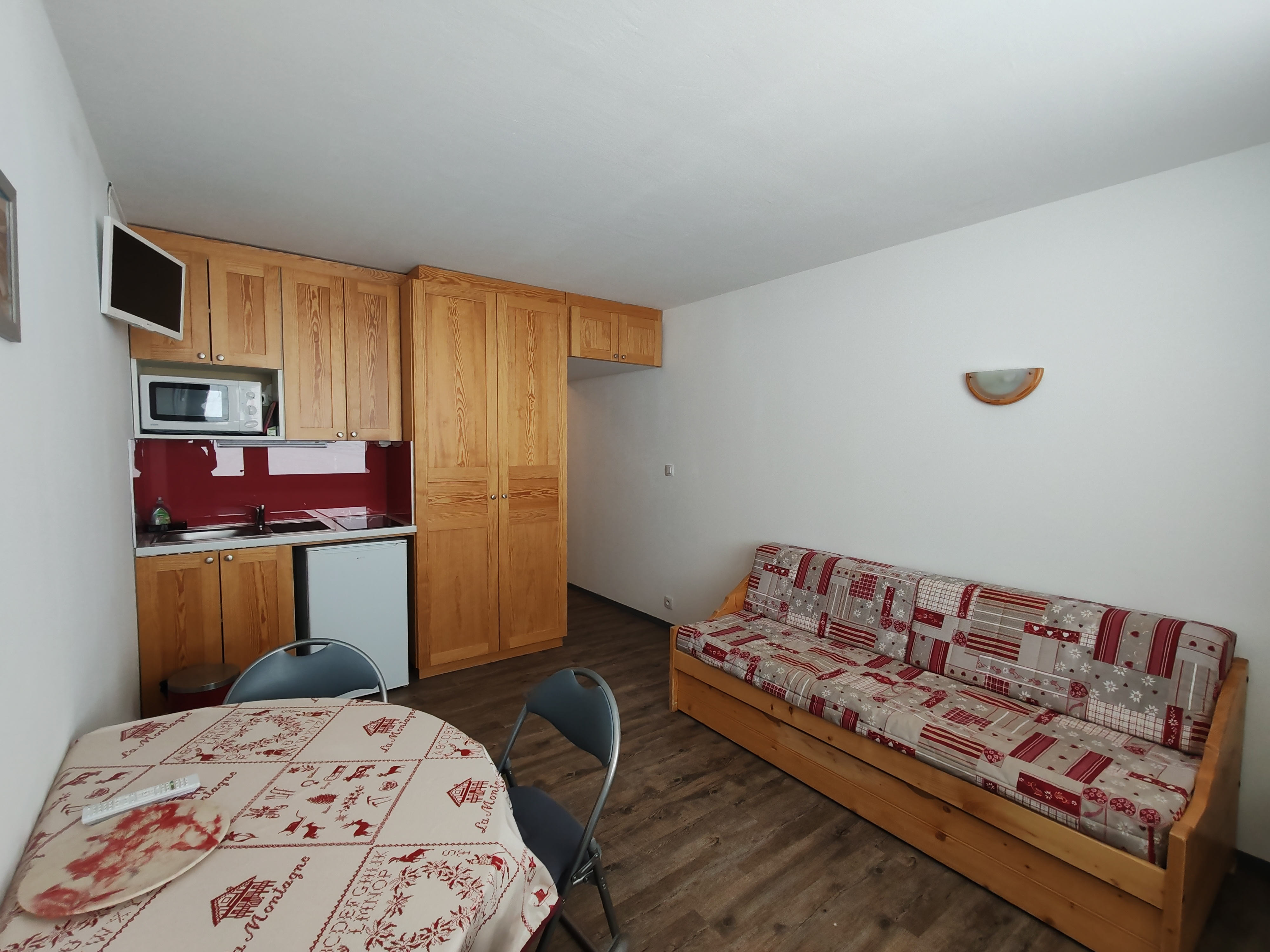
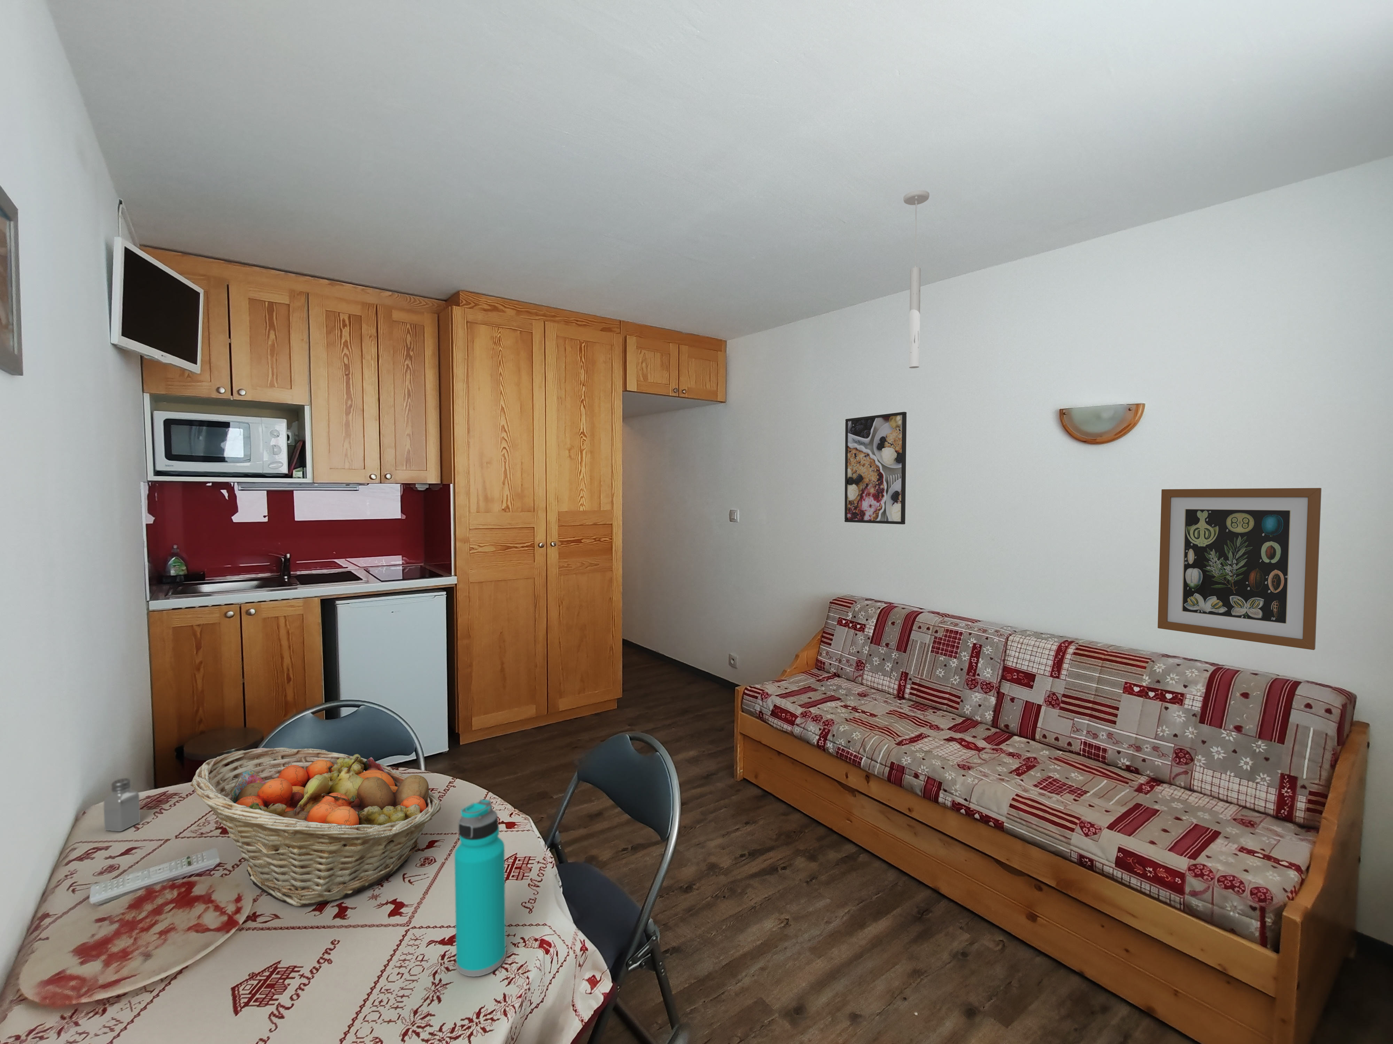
+ wall art (1233, 564)
+ saltshaker (122, 803)
+ water bottle (480, 882)
+ fruit basket (322, 806)
+ ceiling light (915, 282)
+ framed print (874, 469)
